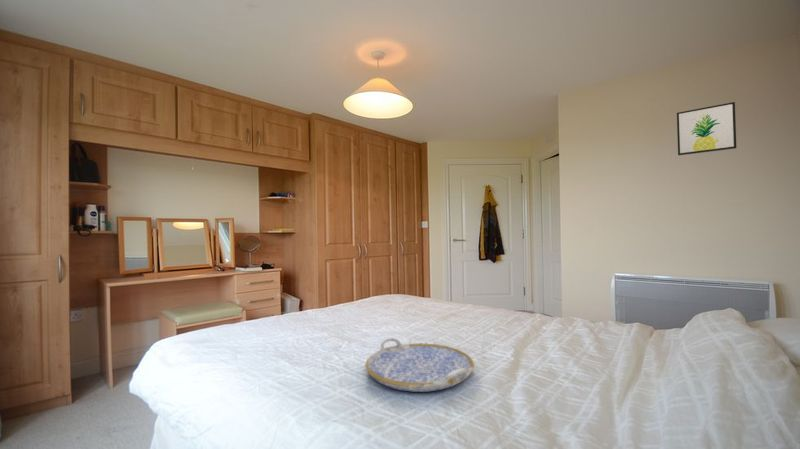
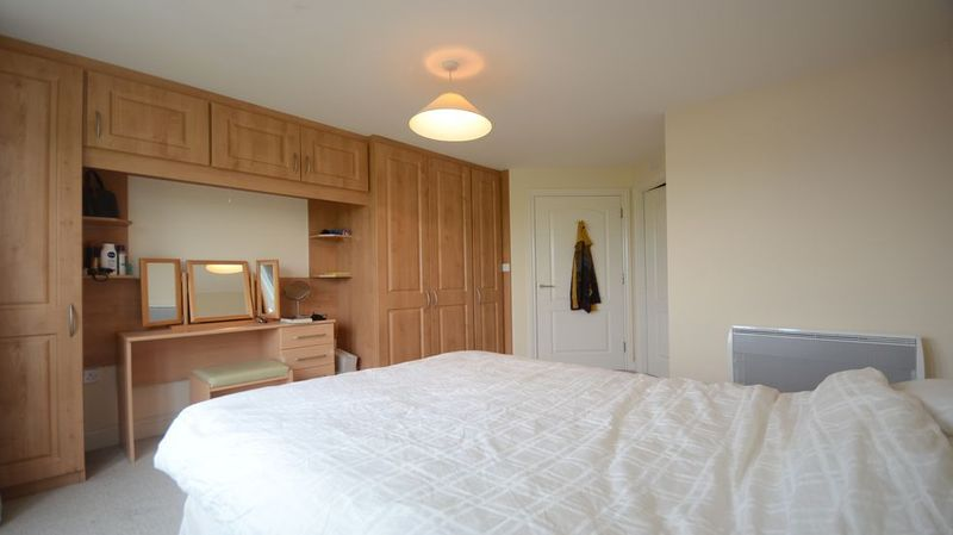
- serving tray (419, 363)
- wall art (705, 129)
